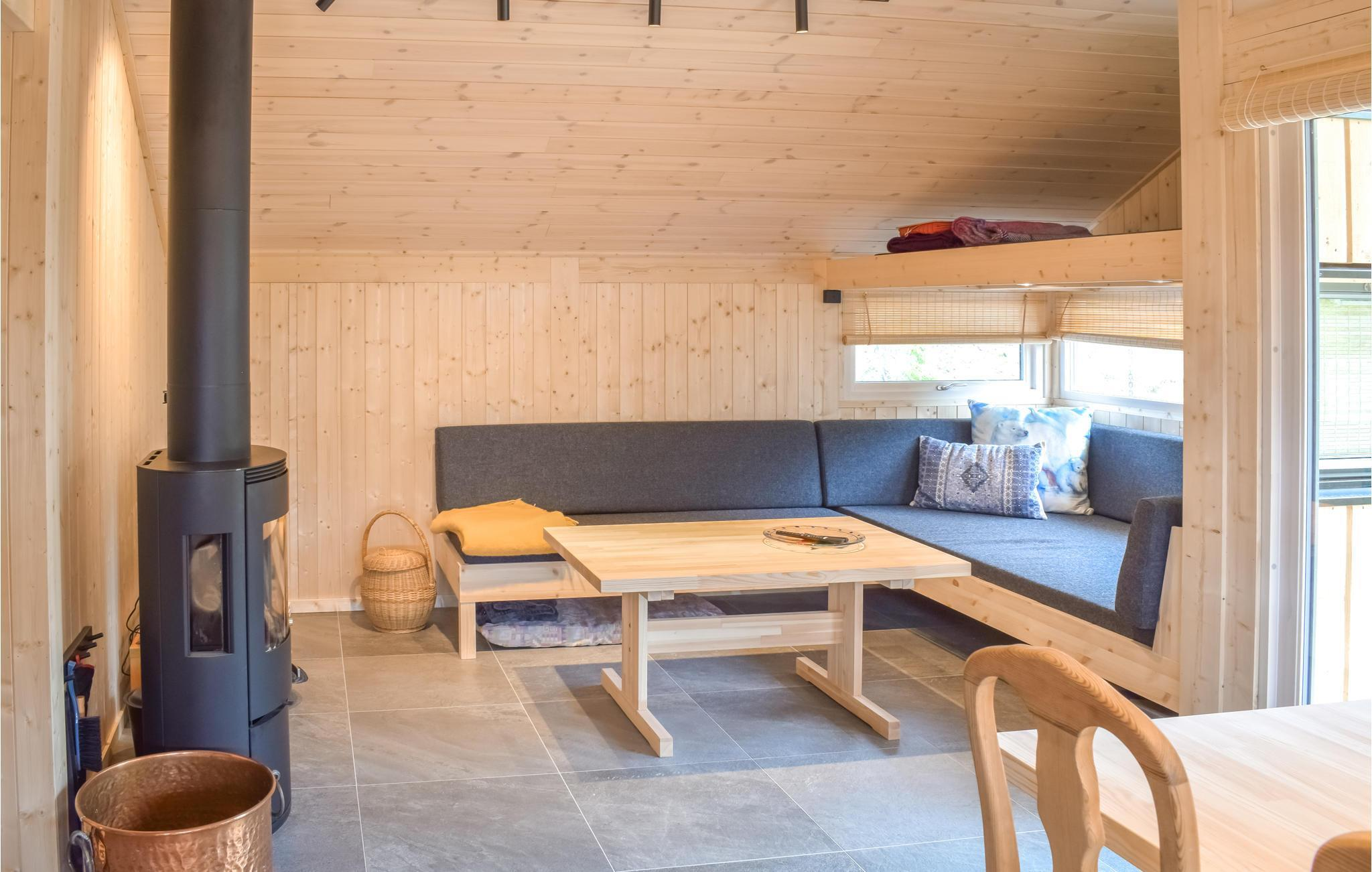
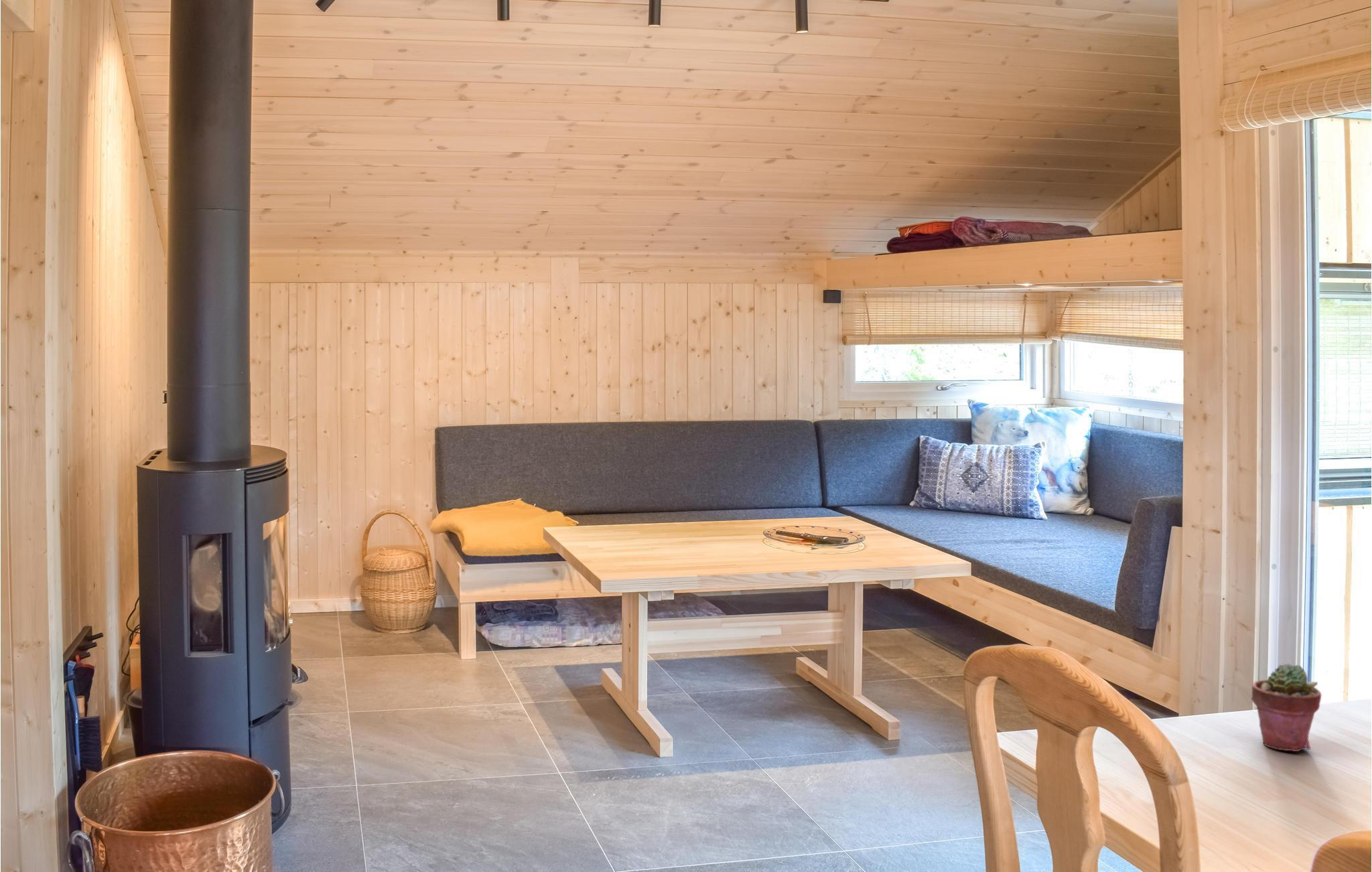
+ potted succulent (1286, 705)
